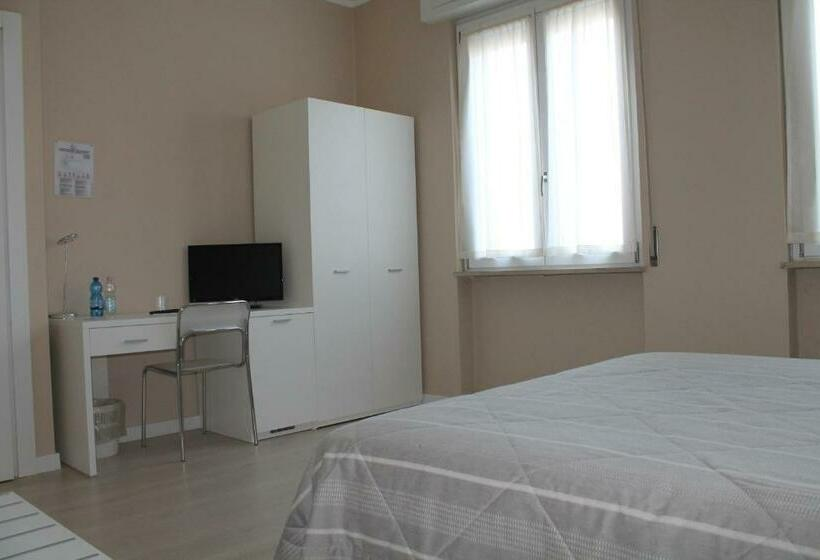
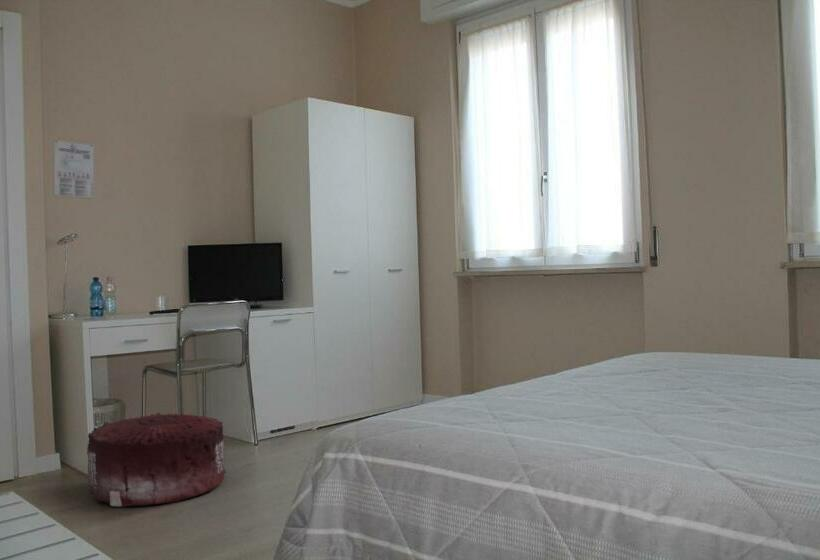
+ pouf (158, 452)
